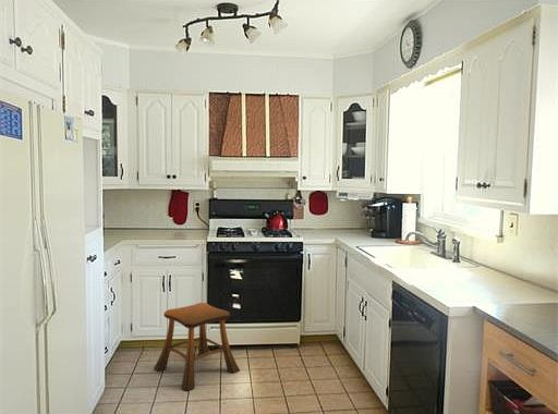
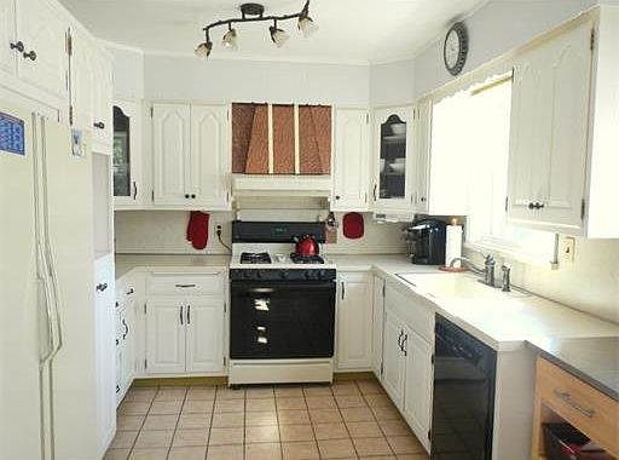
- stool (196, 340)
